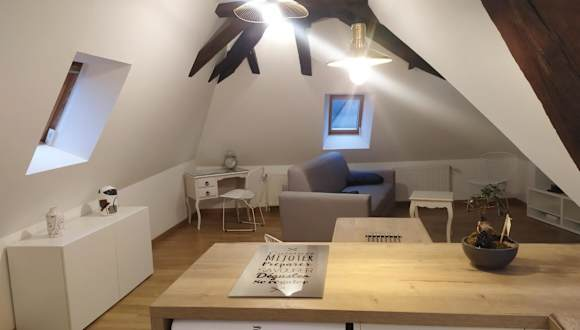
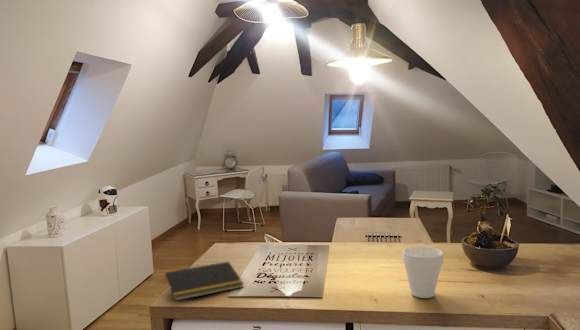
+ cup (422, 272)
+ notepad (204, 279)
